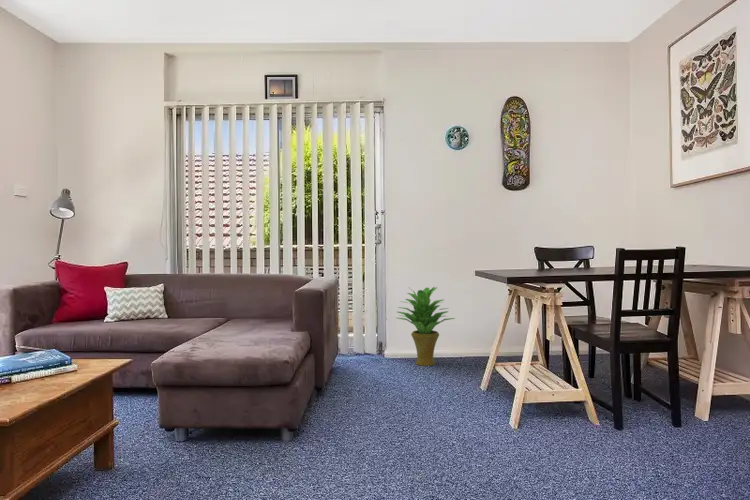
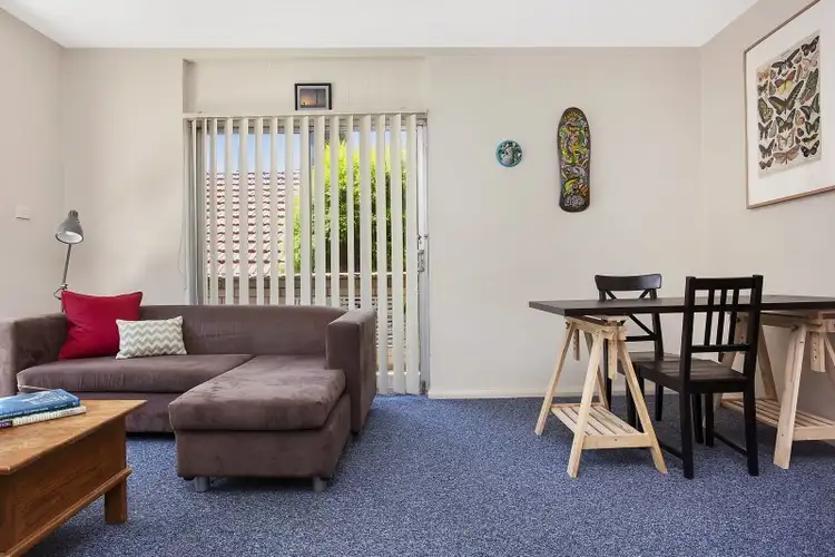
- potted plant (425, 324)
